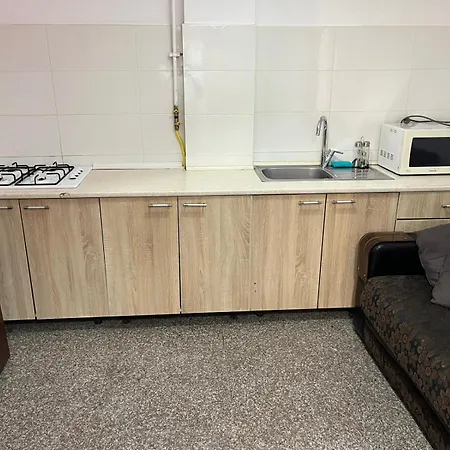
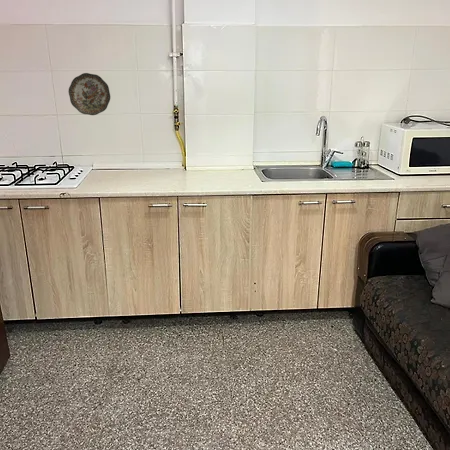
+ decorative plate (89, 94)
